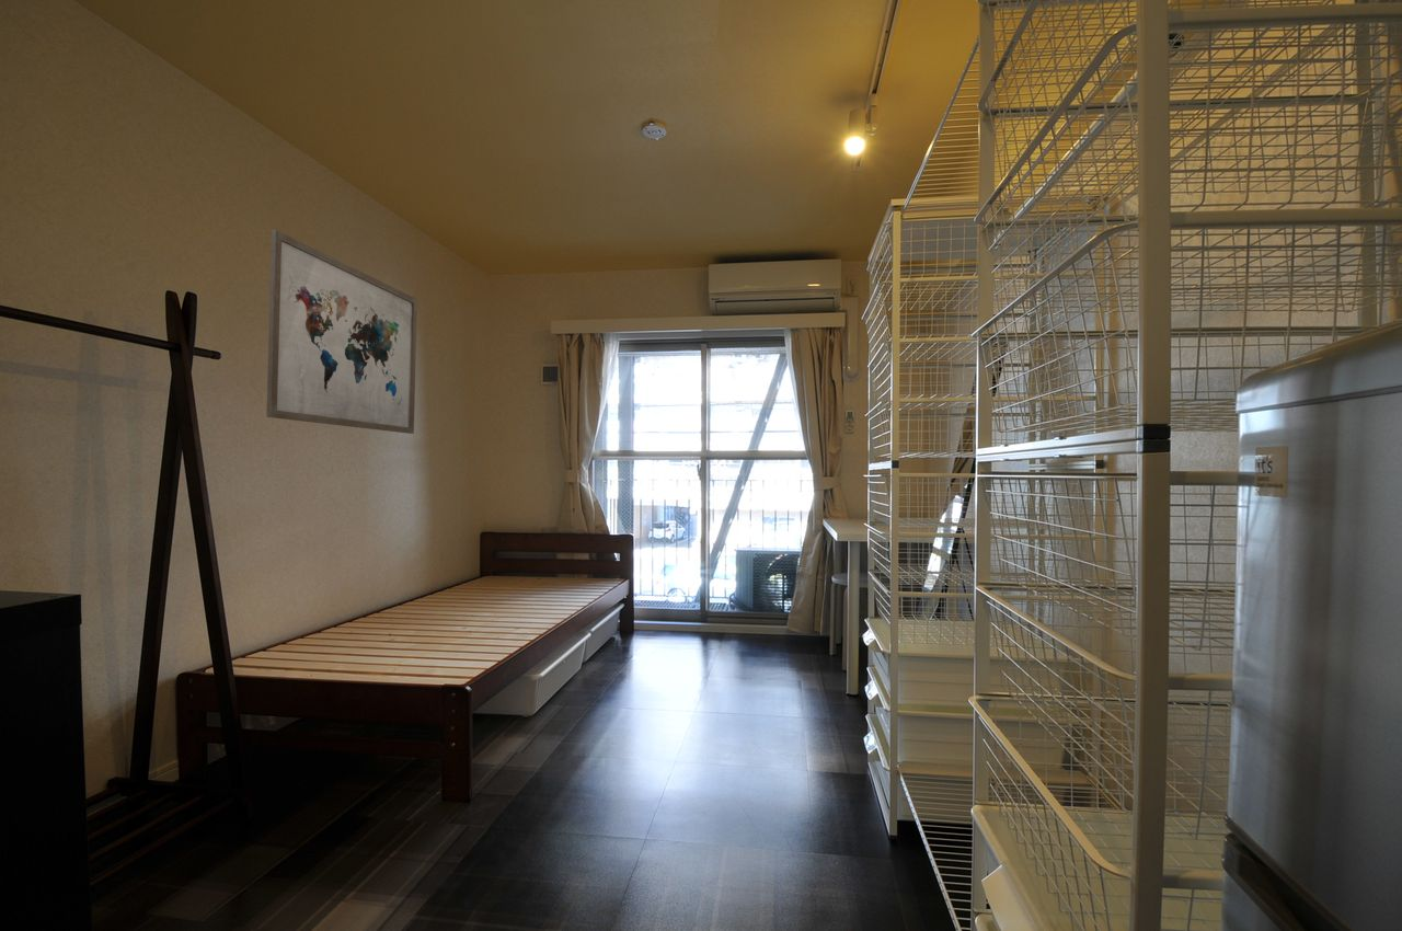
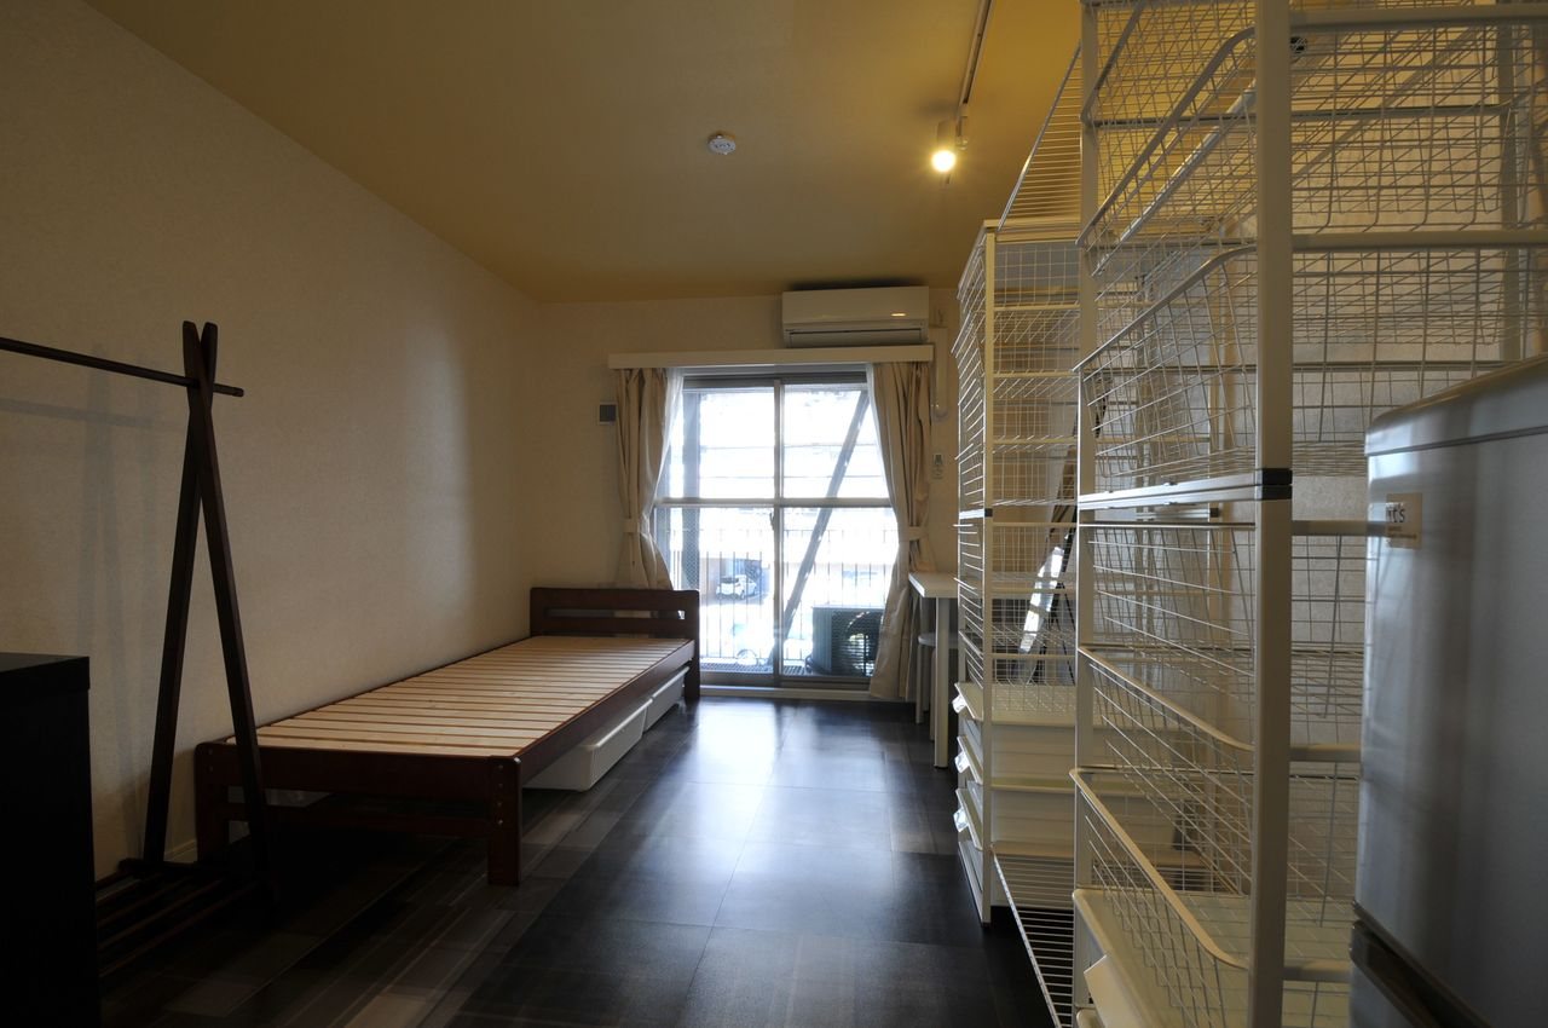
- wall art (354, 348)
